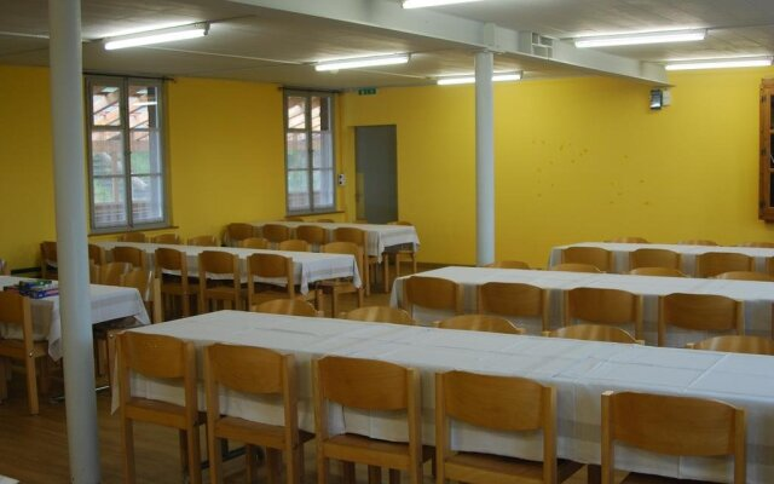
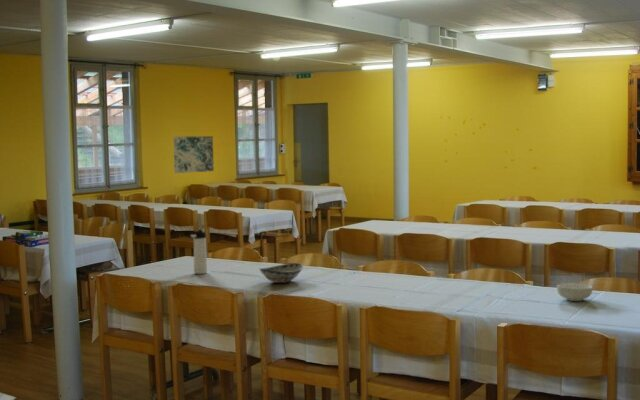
+ cereal bowl (574, 292)
+ wall art (194, 154)
+ thermos bottle (197, 251)
+ decorative bowl (281, 273)
